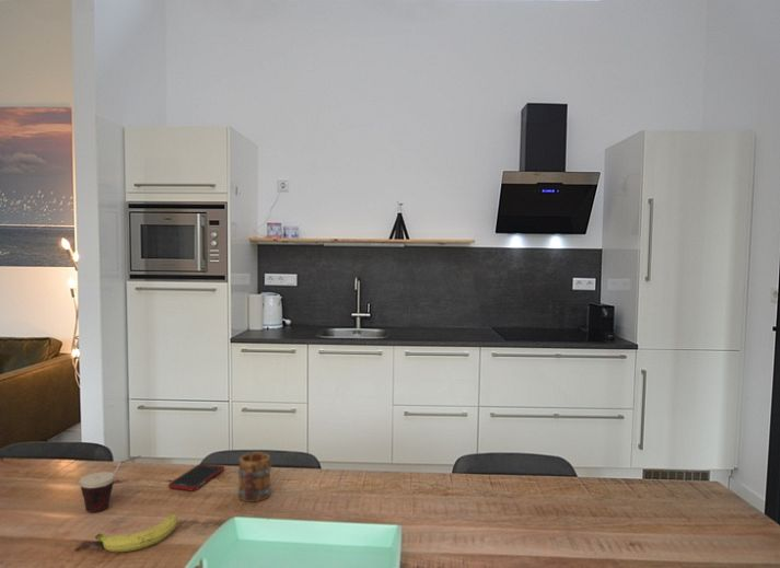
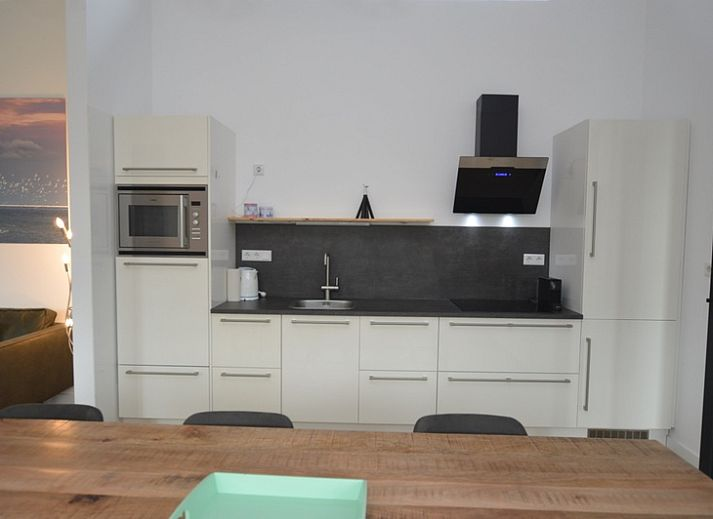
- mug (253, 476)
- cup (110, 482)
- fruit (135, 533)
- cell phone (197, 476)
